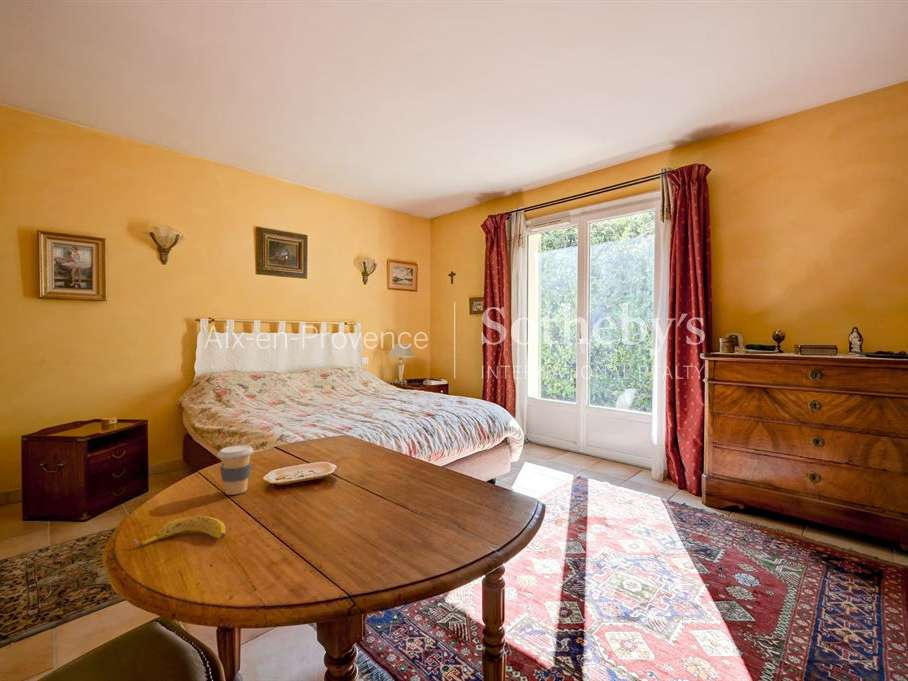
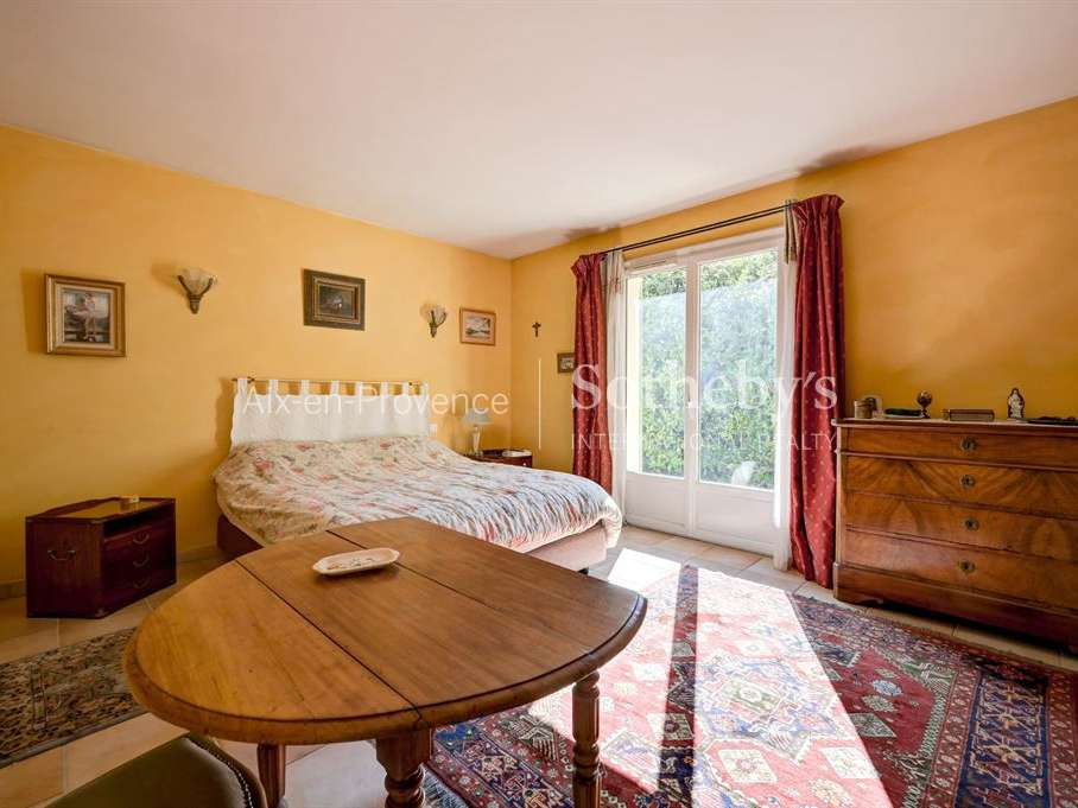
- coffee cup (236, 469)
- banana (186, 530)
